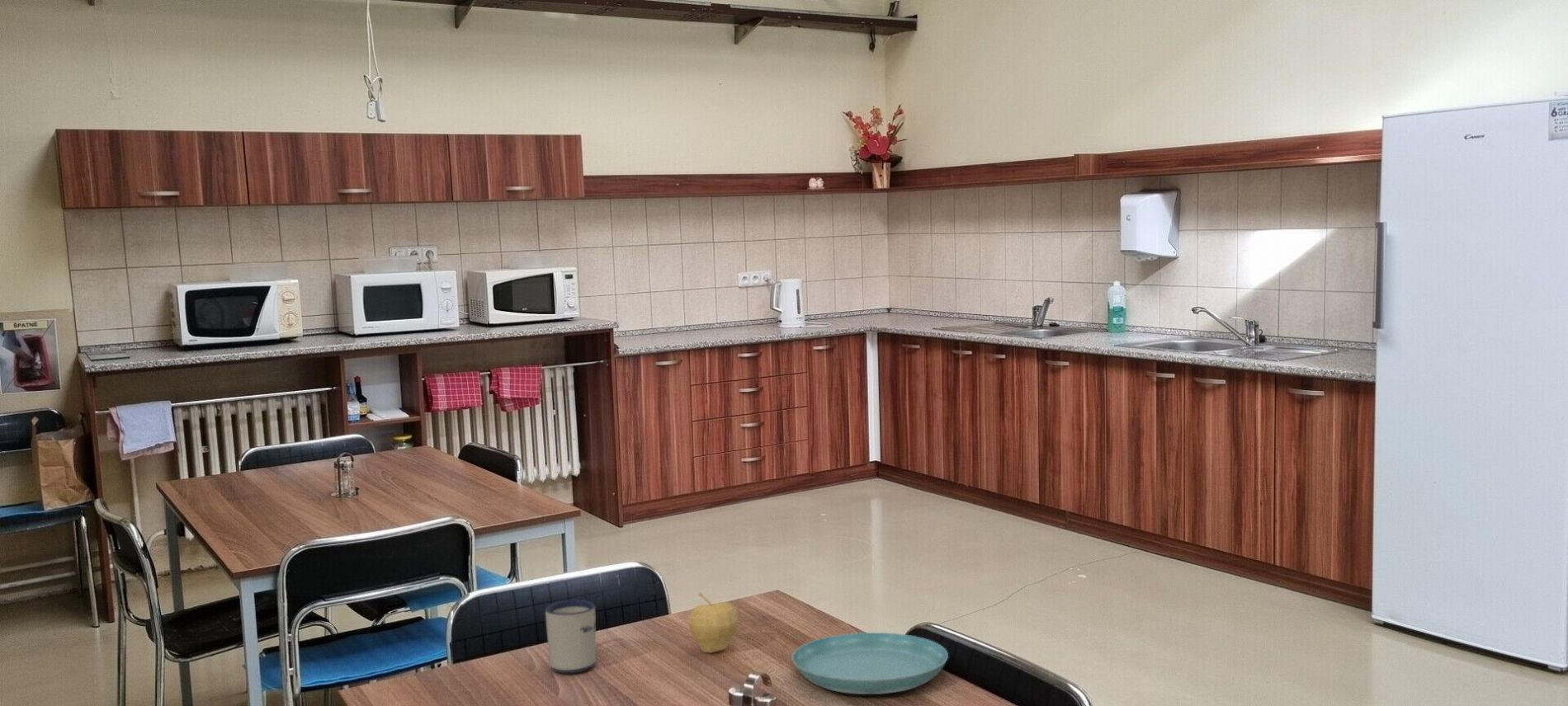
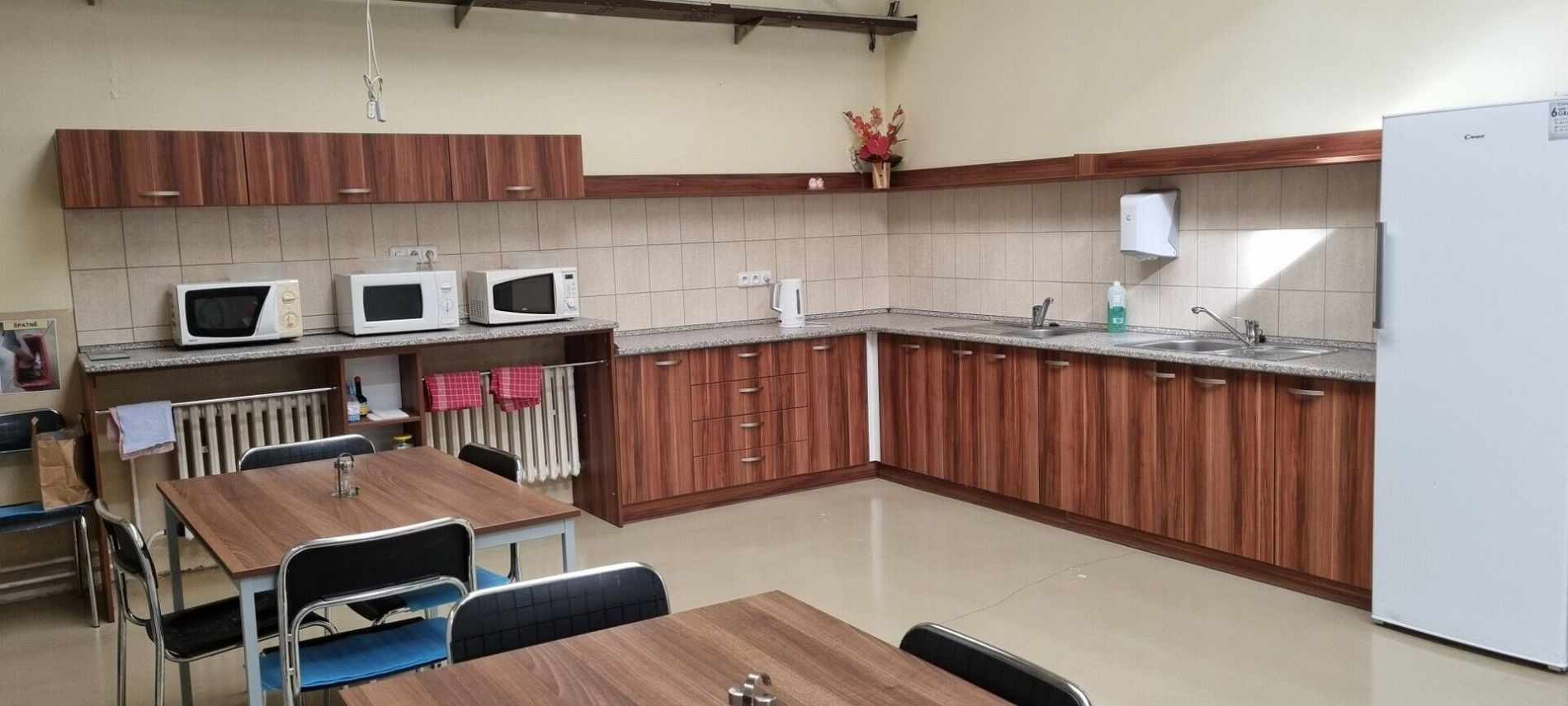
- mug (571, 633)
- fruit (714, 621)
- saucer (870, 664)
